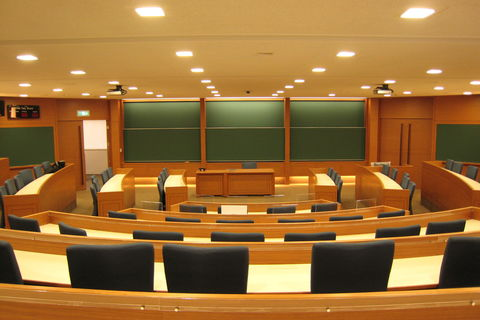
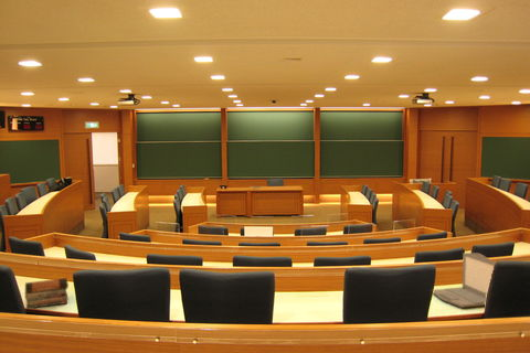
+ laptop (463, 277)
+ book stack (46, 292)
